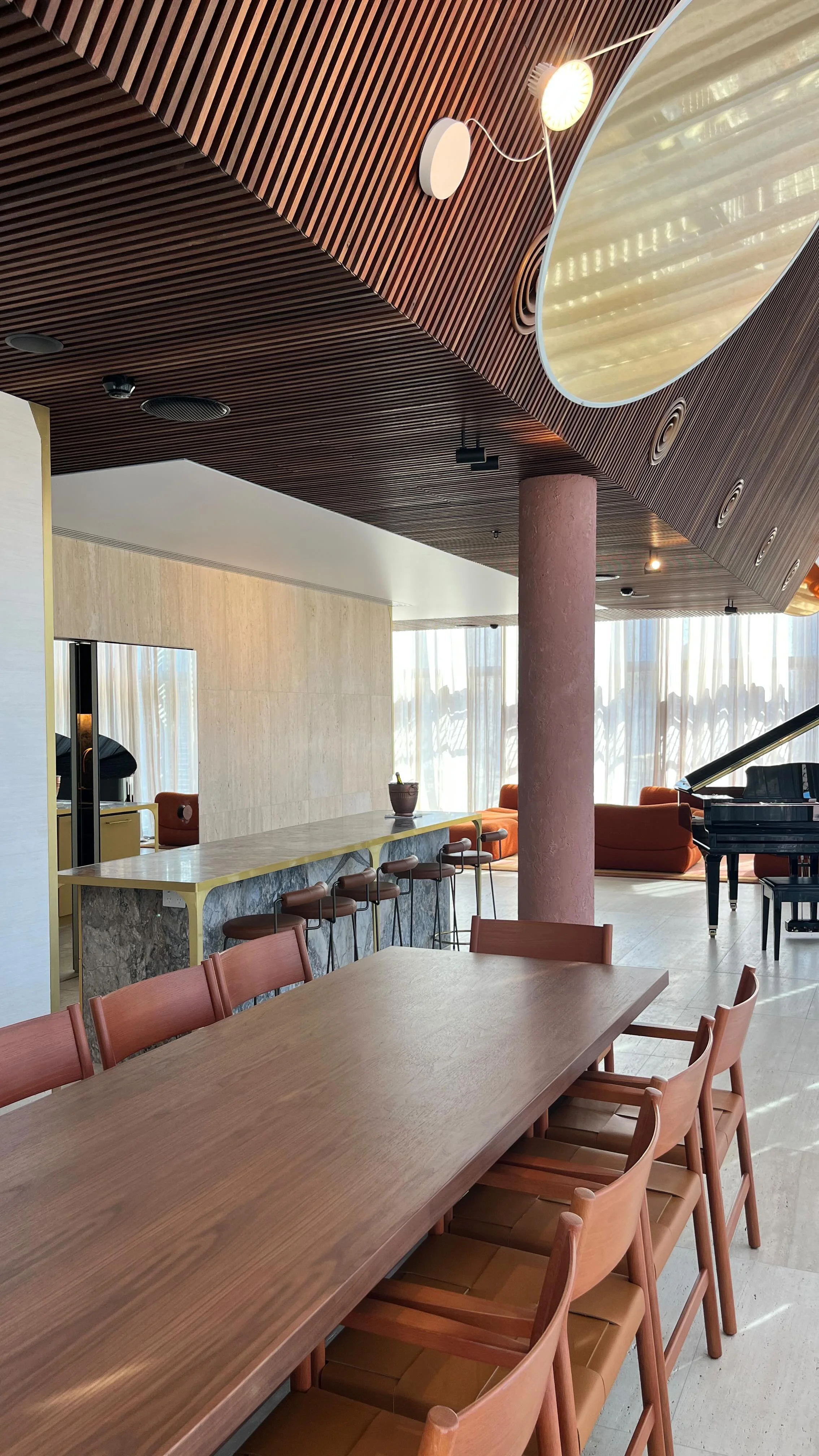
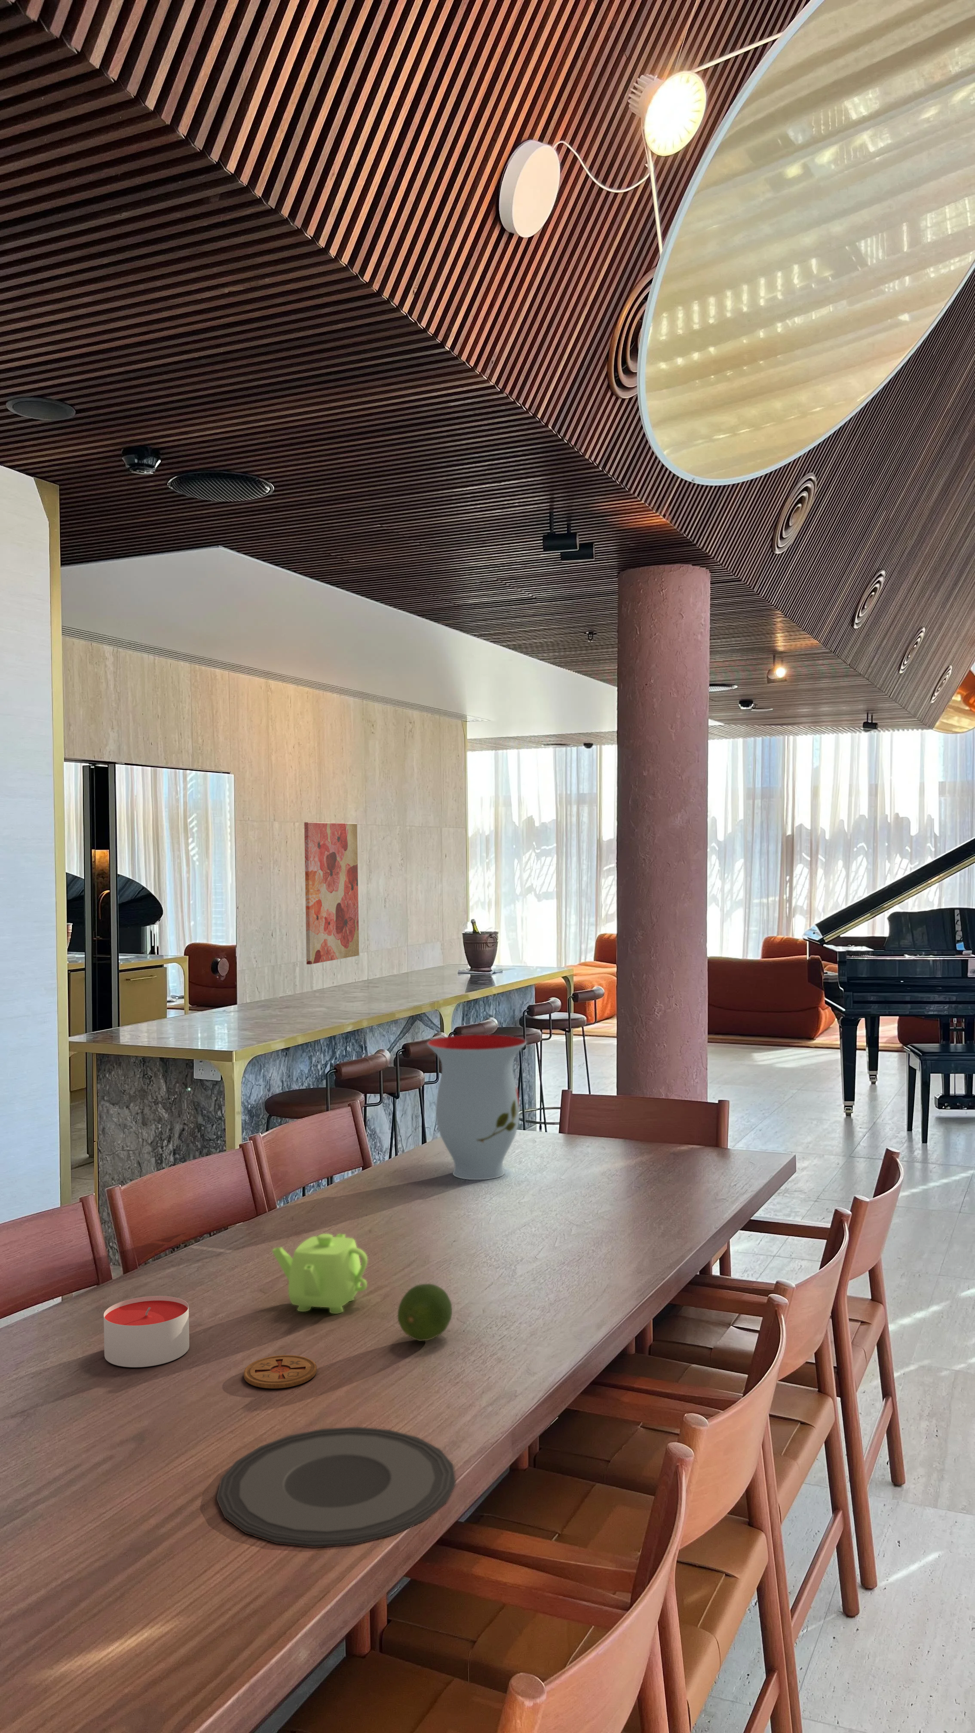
+ wall art (333, 891)
+ vase (477, 1108)
+ teapot (320, 1269)
+ fruit (425, 1312)
+ plate (337, 1481)
+ candle (146, 1330)
+ coaster (280, 1371)
